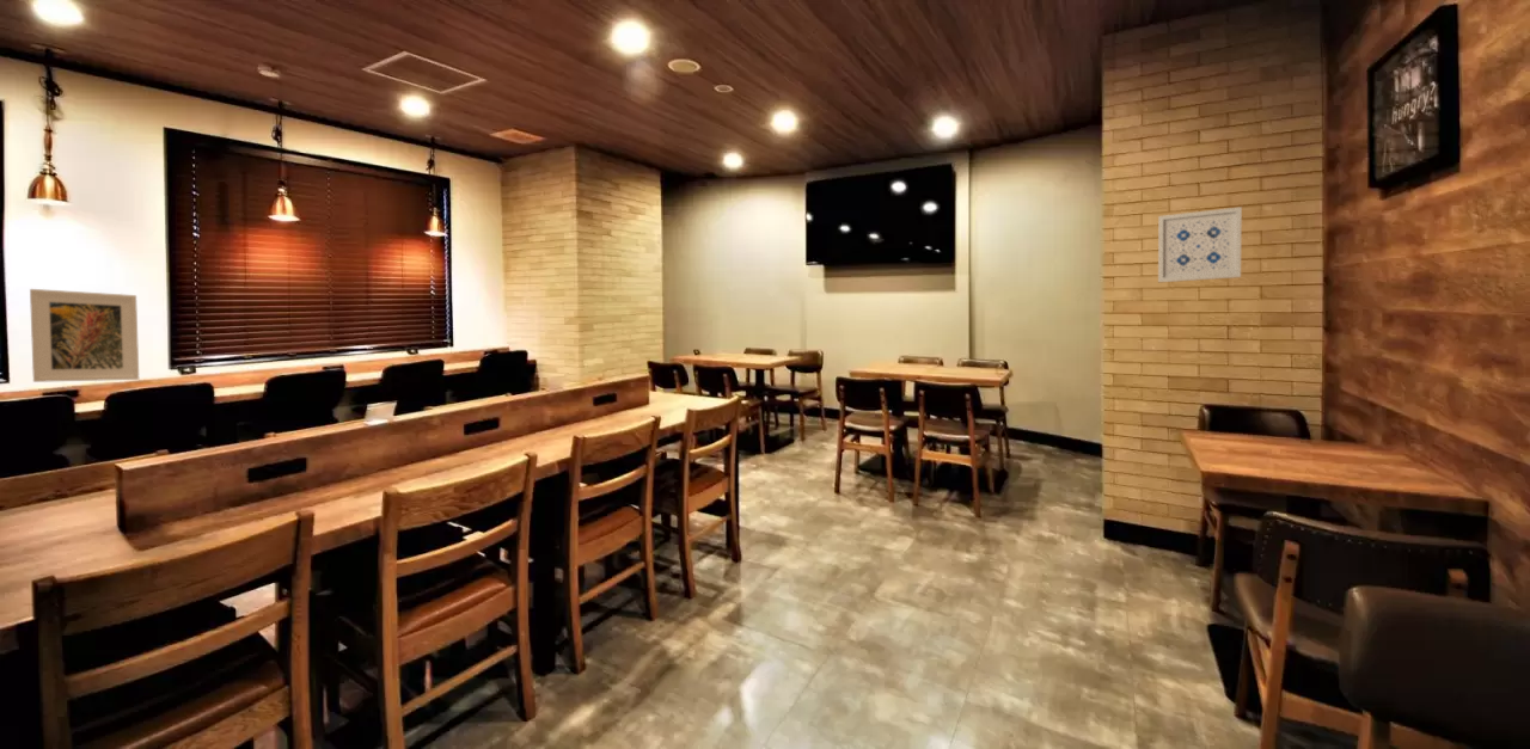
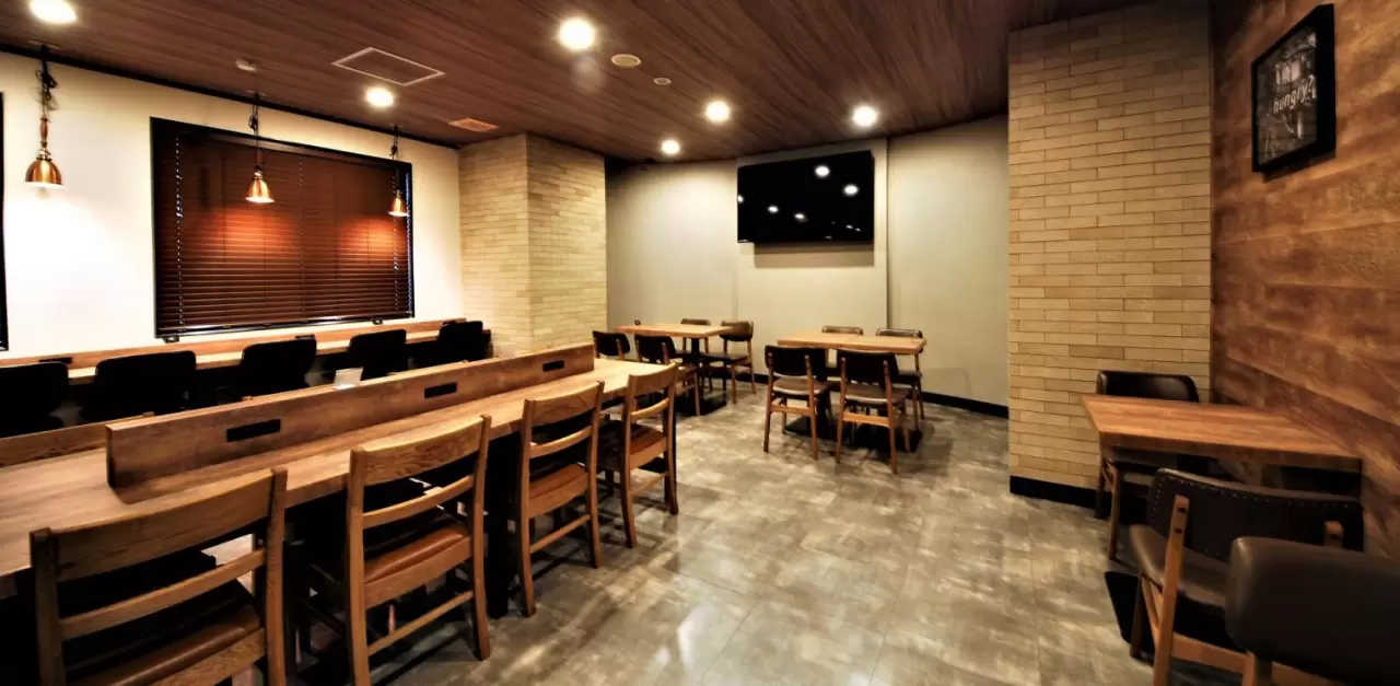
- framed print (86, 336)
- wall art (1198, 245)
